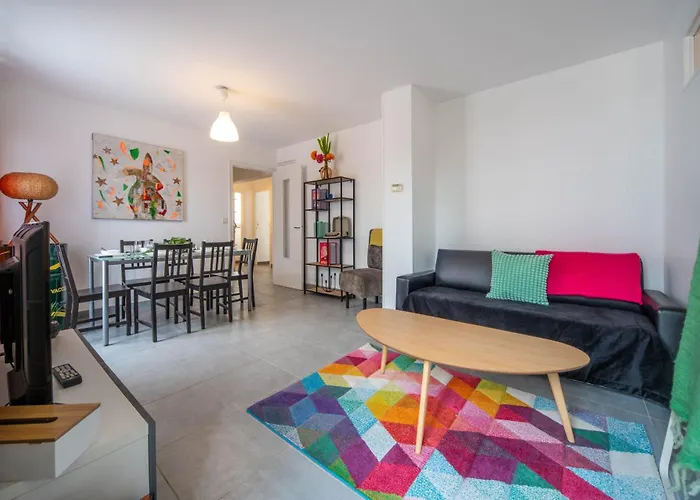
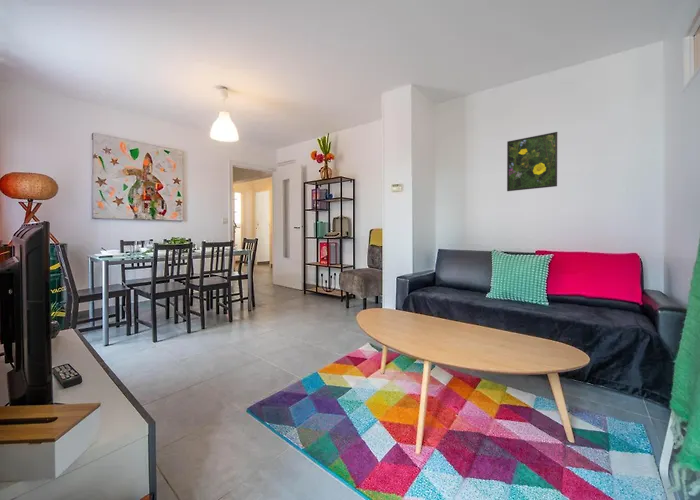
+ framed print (531, 162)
